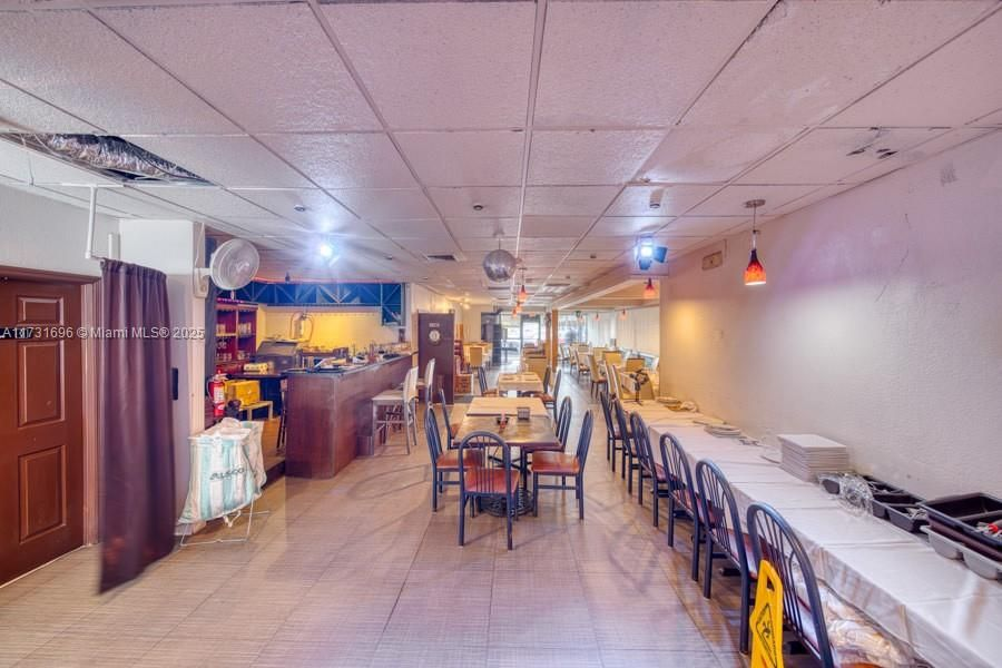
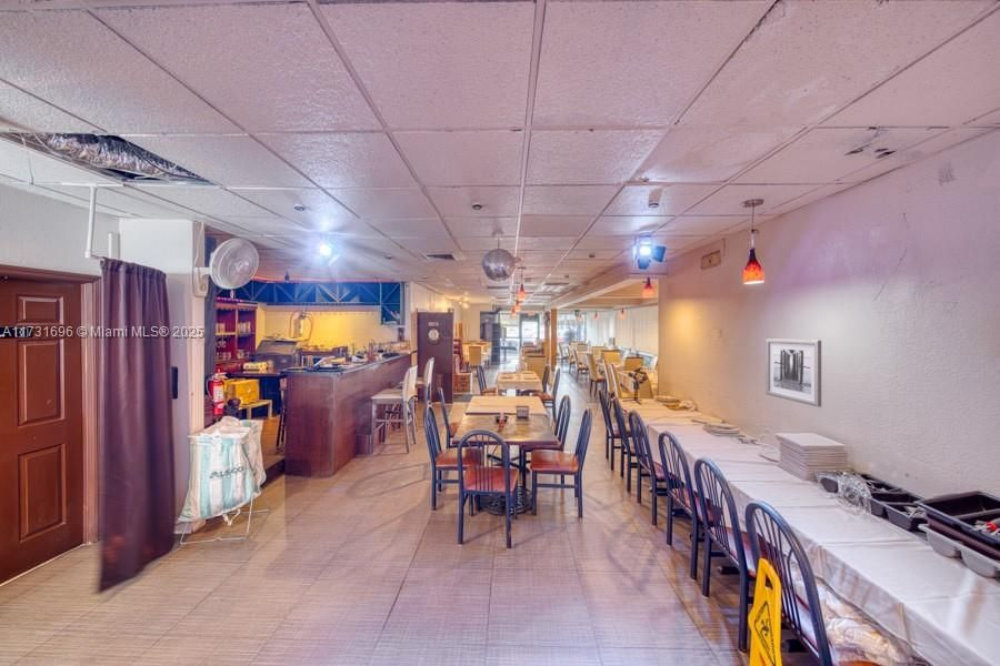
+ wall art (790, 370)
